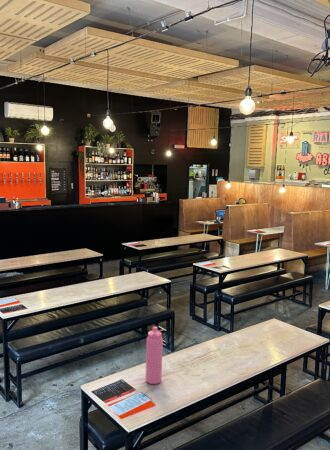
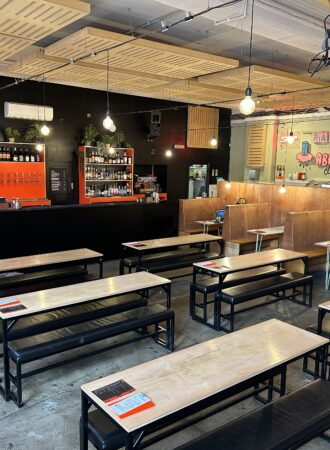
- water bottle (154, 354)
